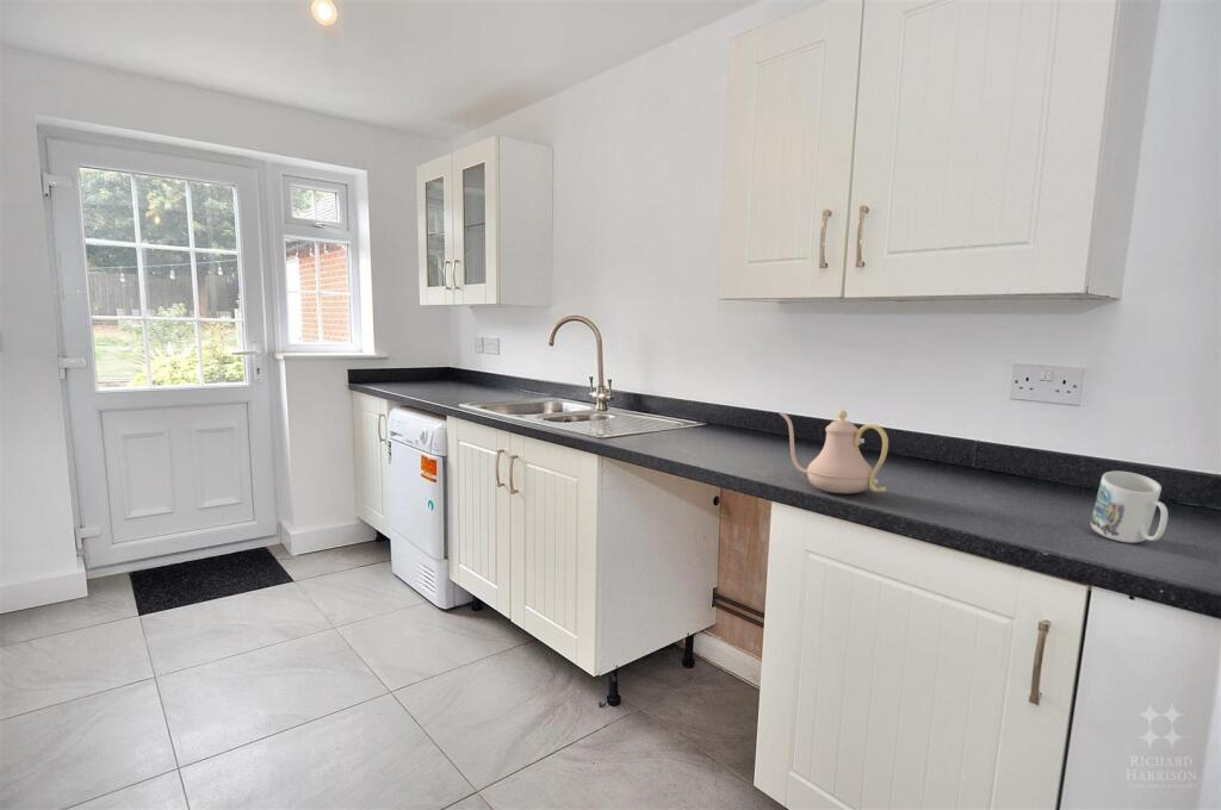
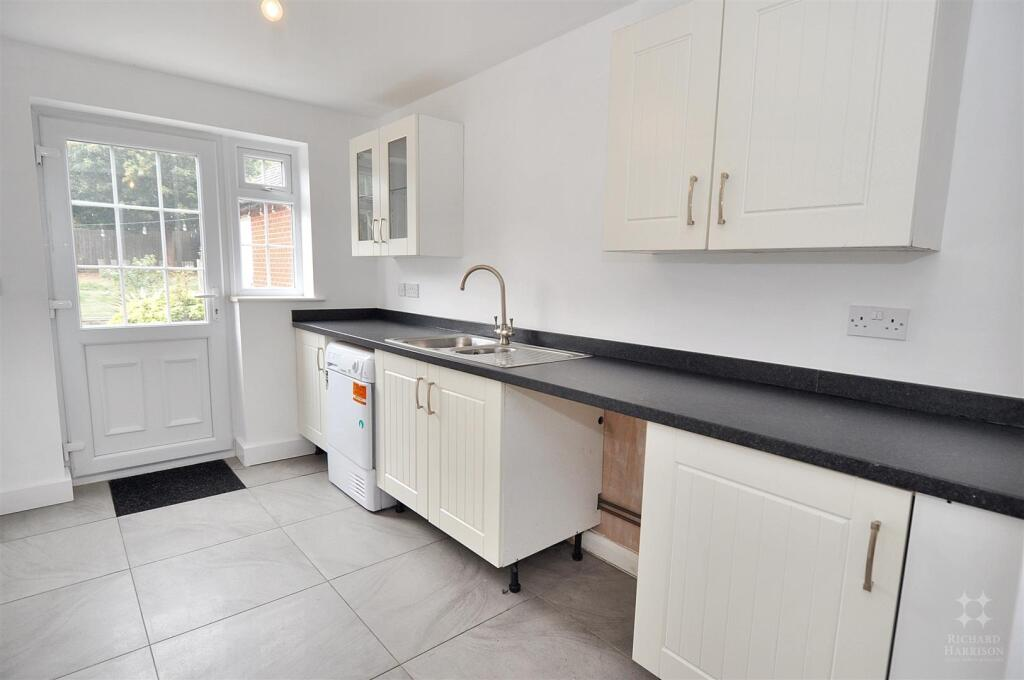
- teapot (828, 448)
- mug (1133, 507)
